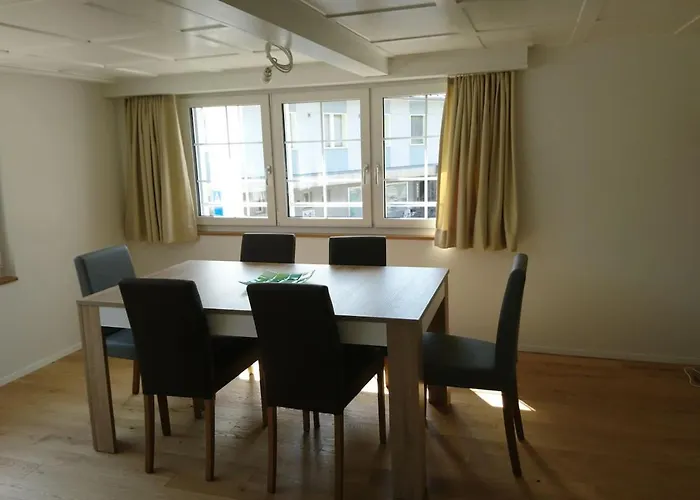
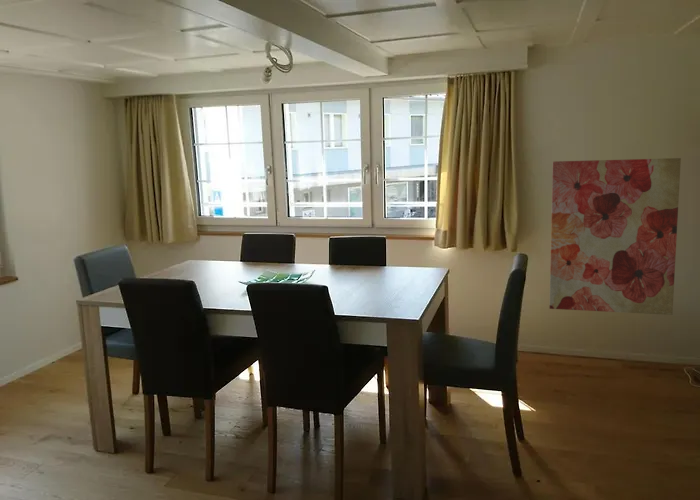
+ wall art (611, 236)
